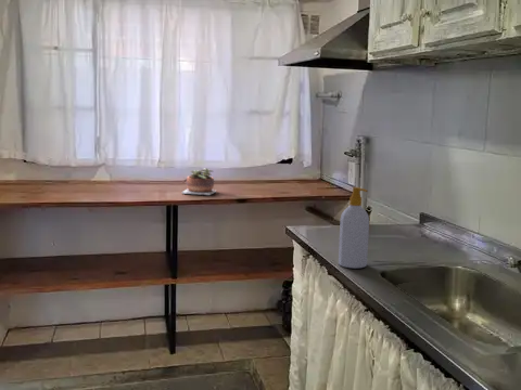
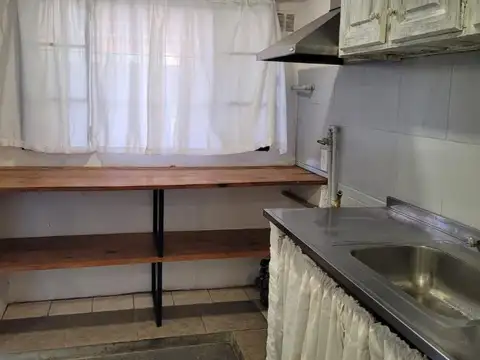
- soap bottle (355, 226)
- succulent plant (200, 180)
